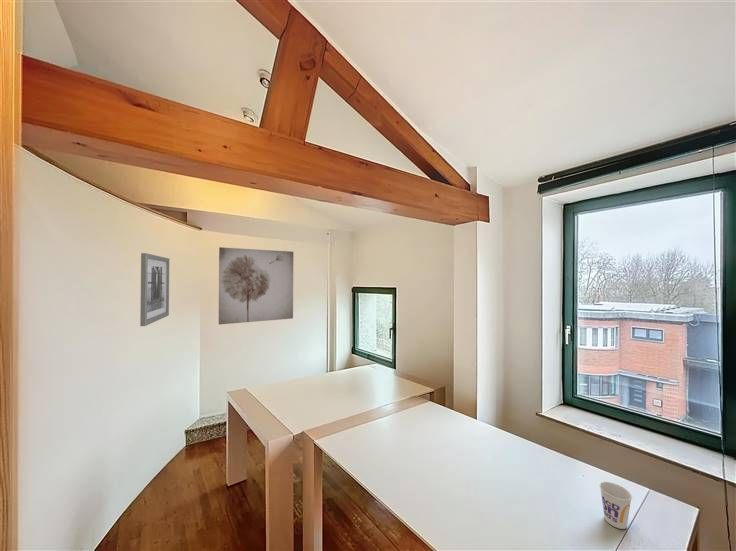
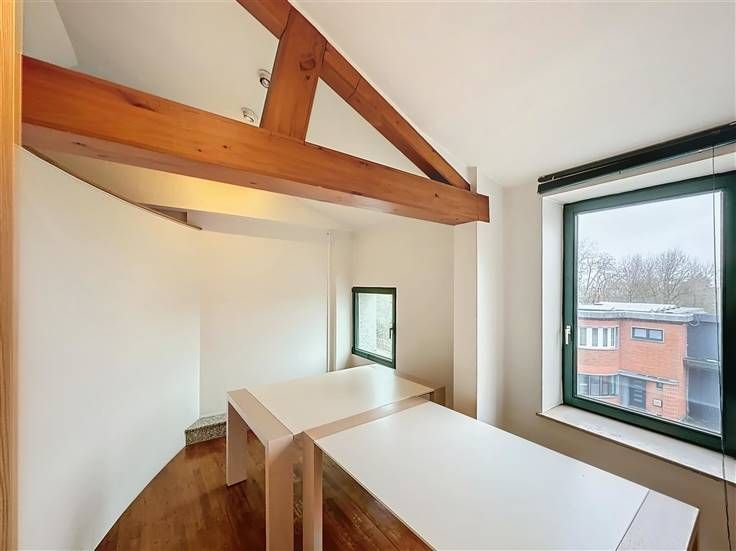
- wall art (156, 288)
- cup (615, 506)
- wall art (258, 285)
